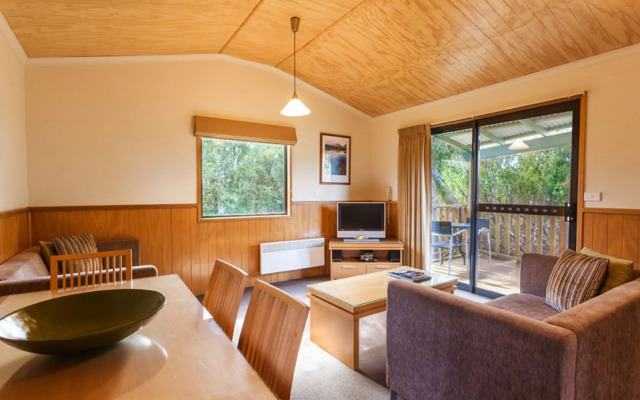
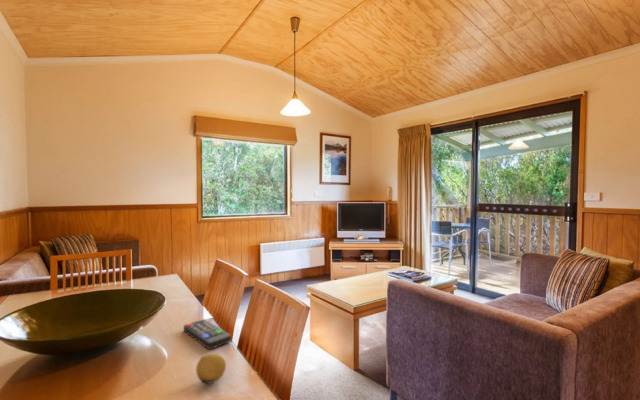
+ remote control (206, 332)
+ fruit (211, 368)
